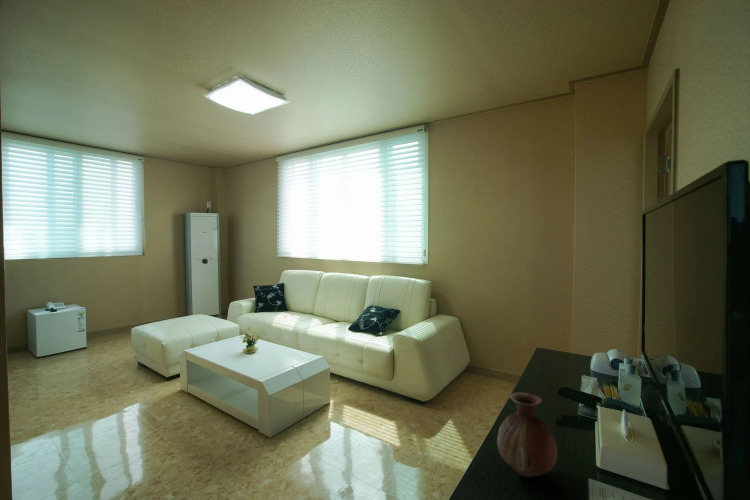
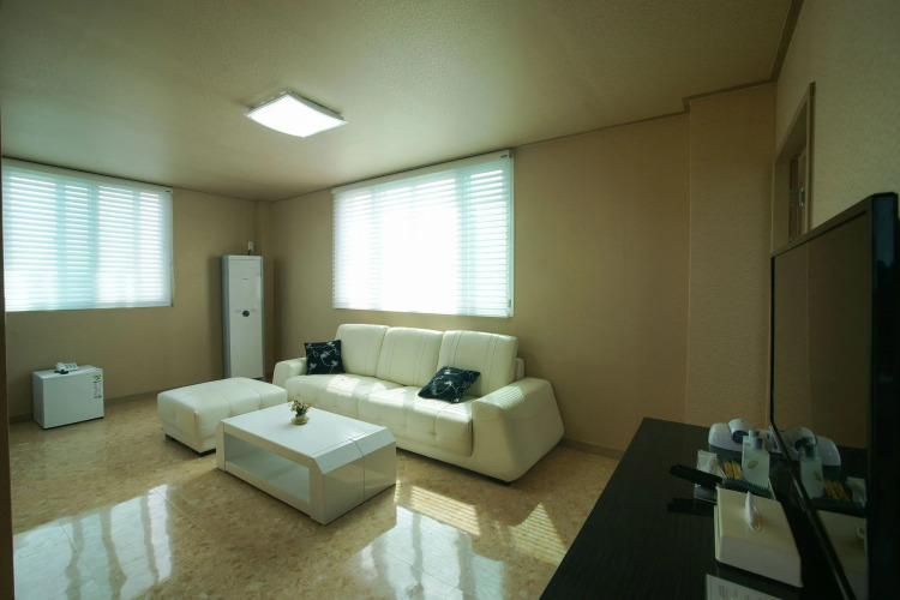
- vase (526, 436)
